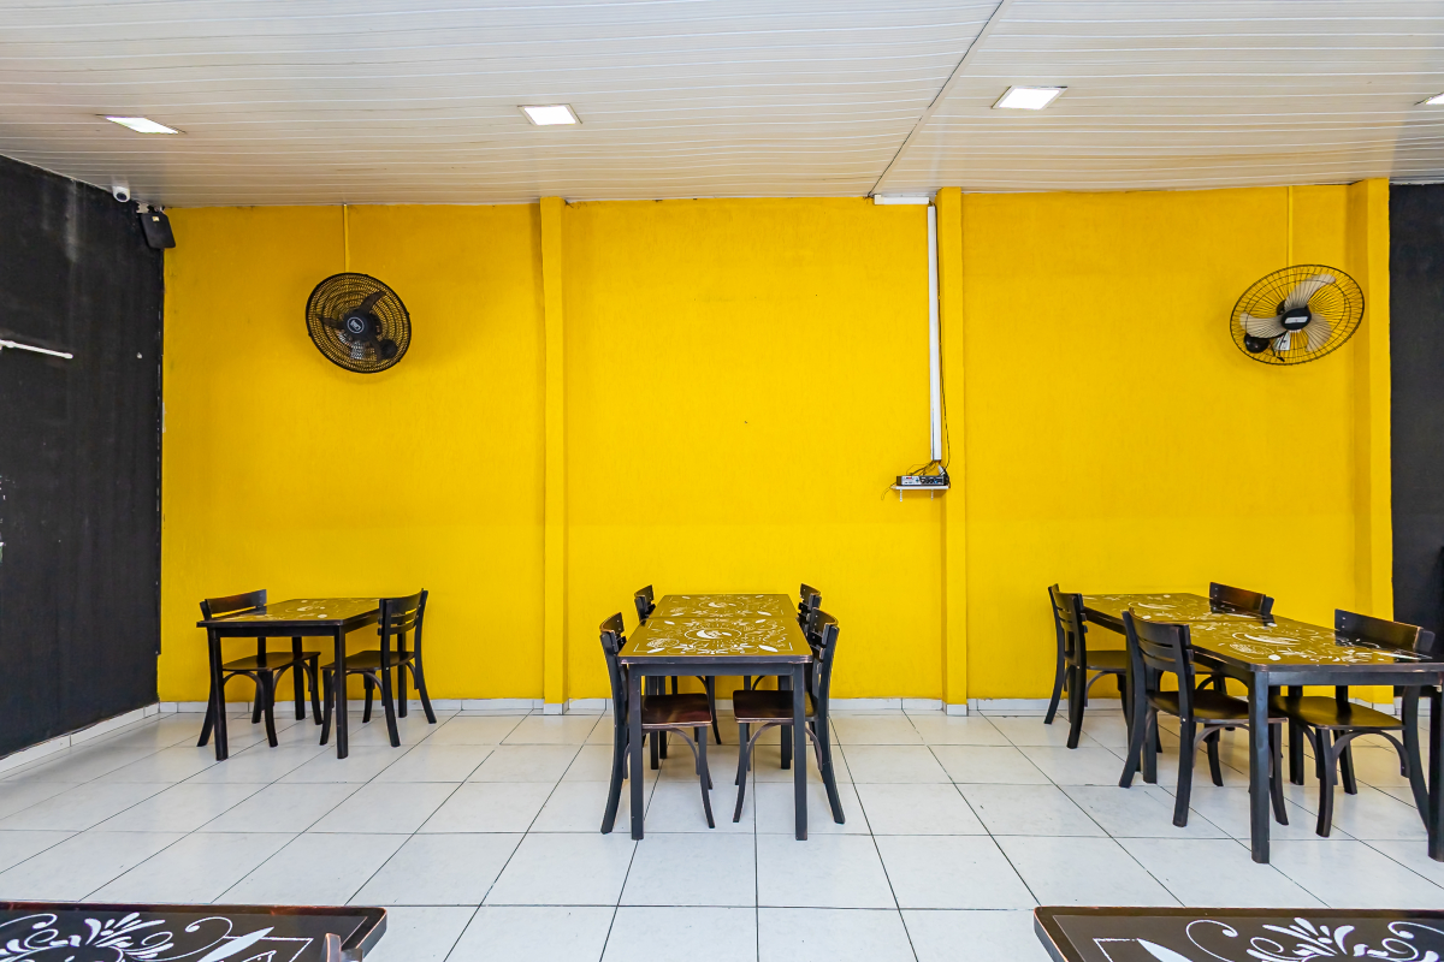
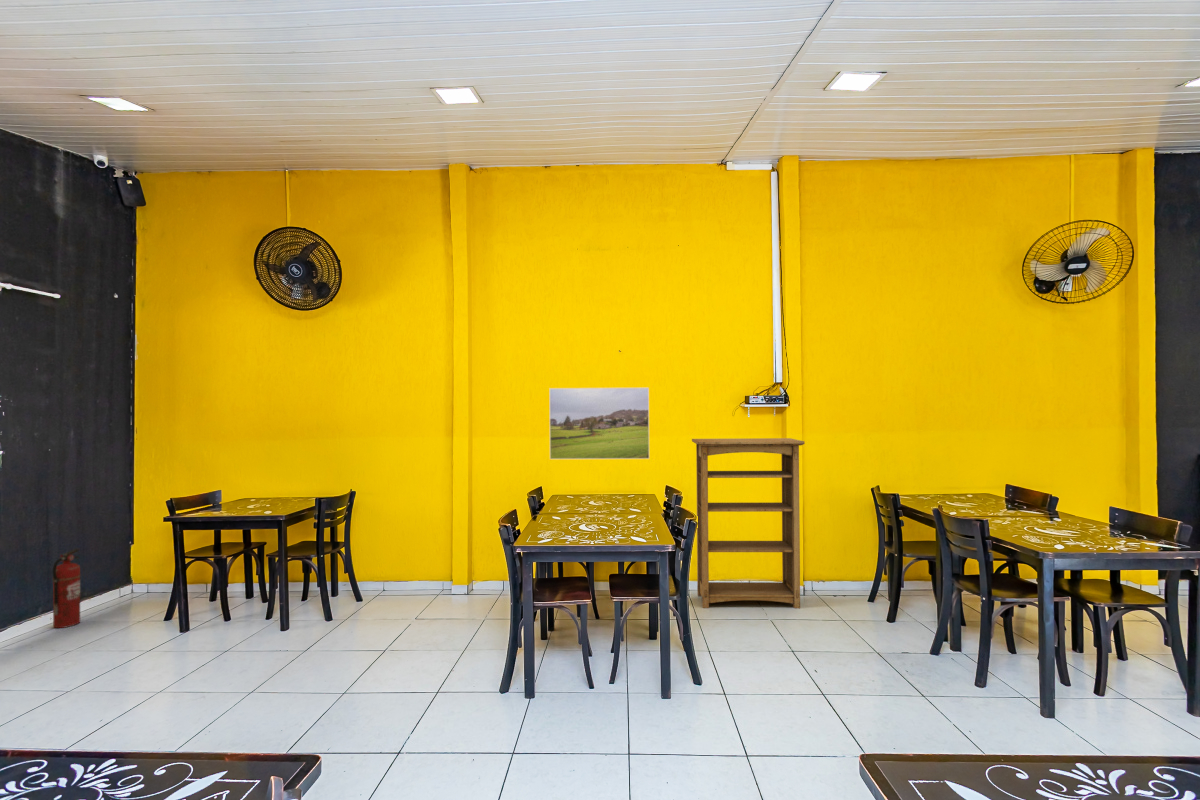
+ bookshelf (746, 511)
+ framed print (599, 423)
+ fire extinguisher (66, 588)
